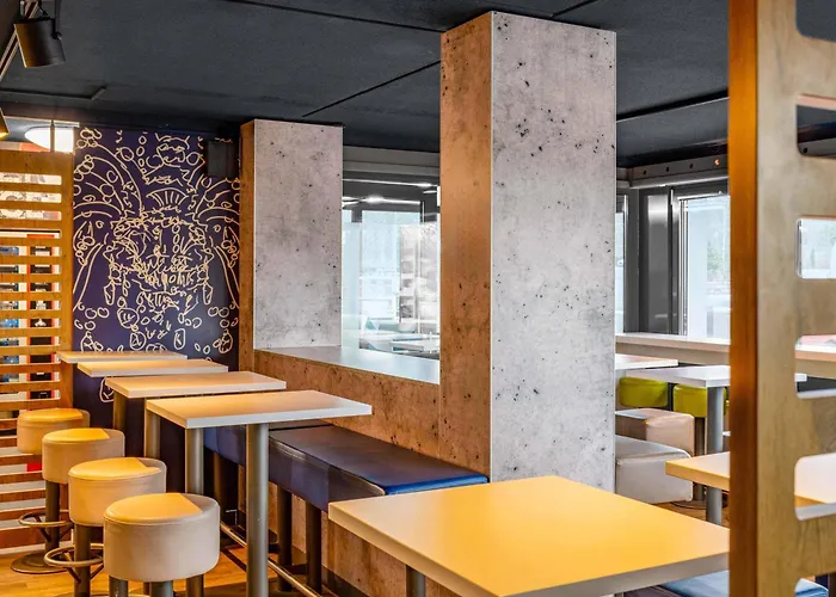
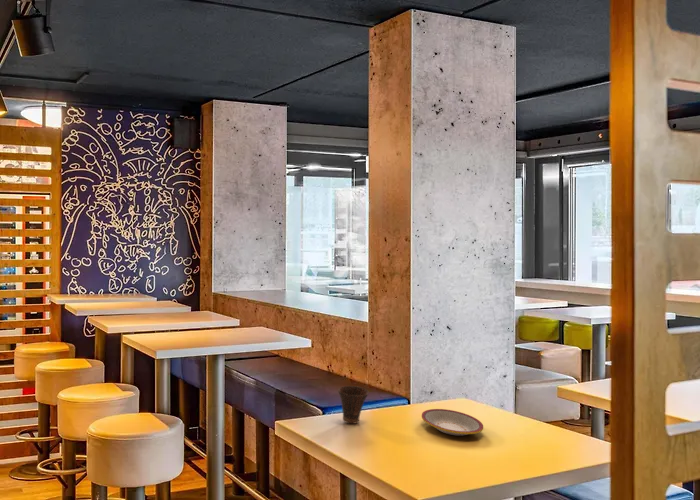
+ plate (451, 424)
+ cup (353, 405)
